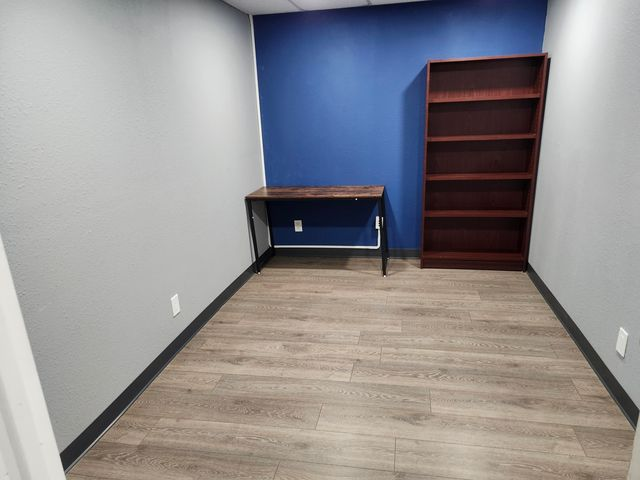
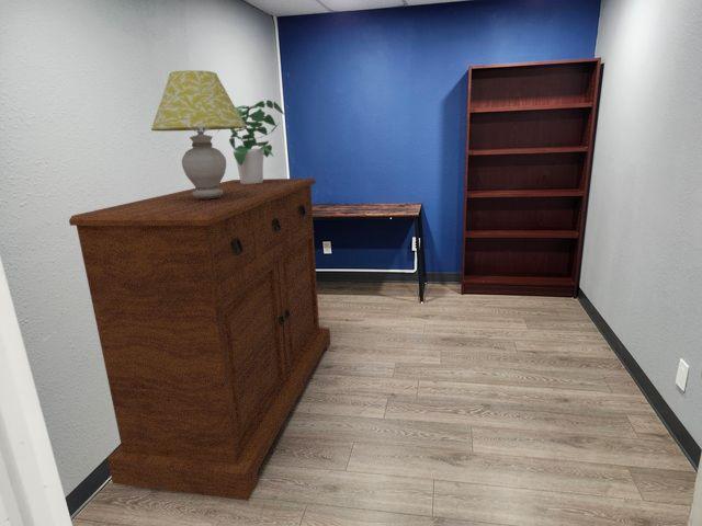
+ sideboard (236, 301)
+ table lamp (201, 137)
+ potted plant (252, 142)
